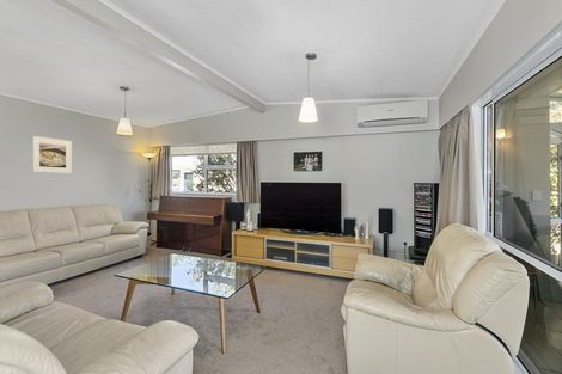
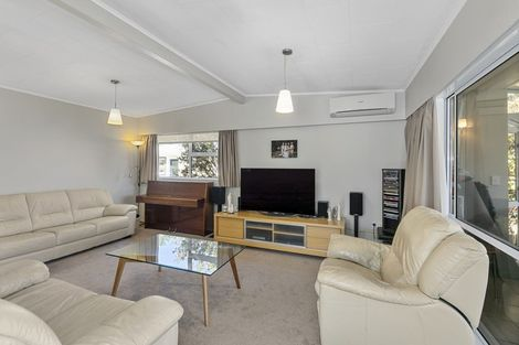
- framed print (53, 155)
